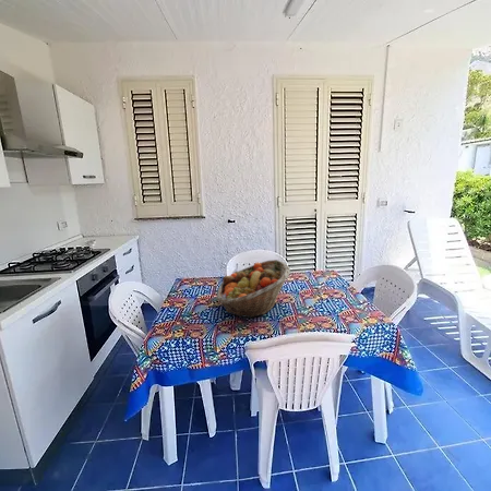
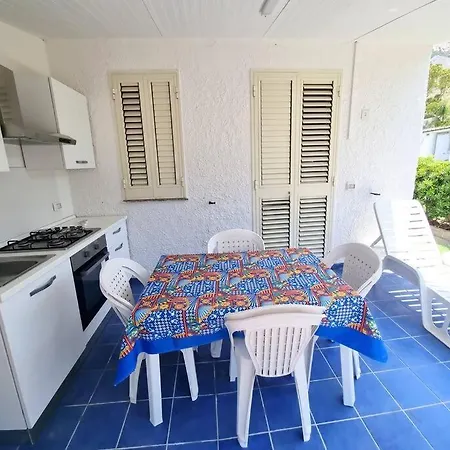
- fruit basket (253, 285)
